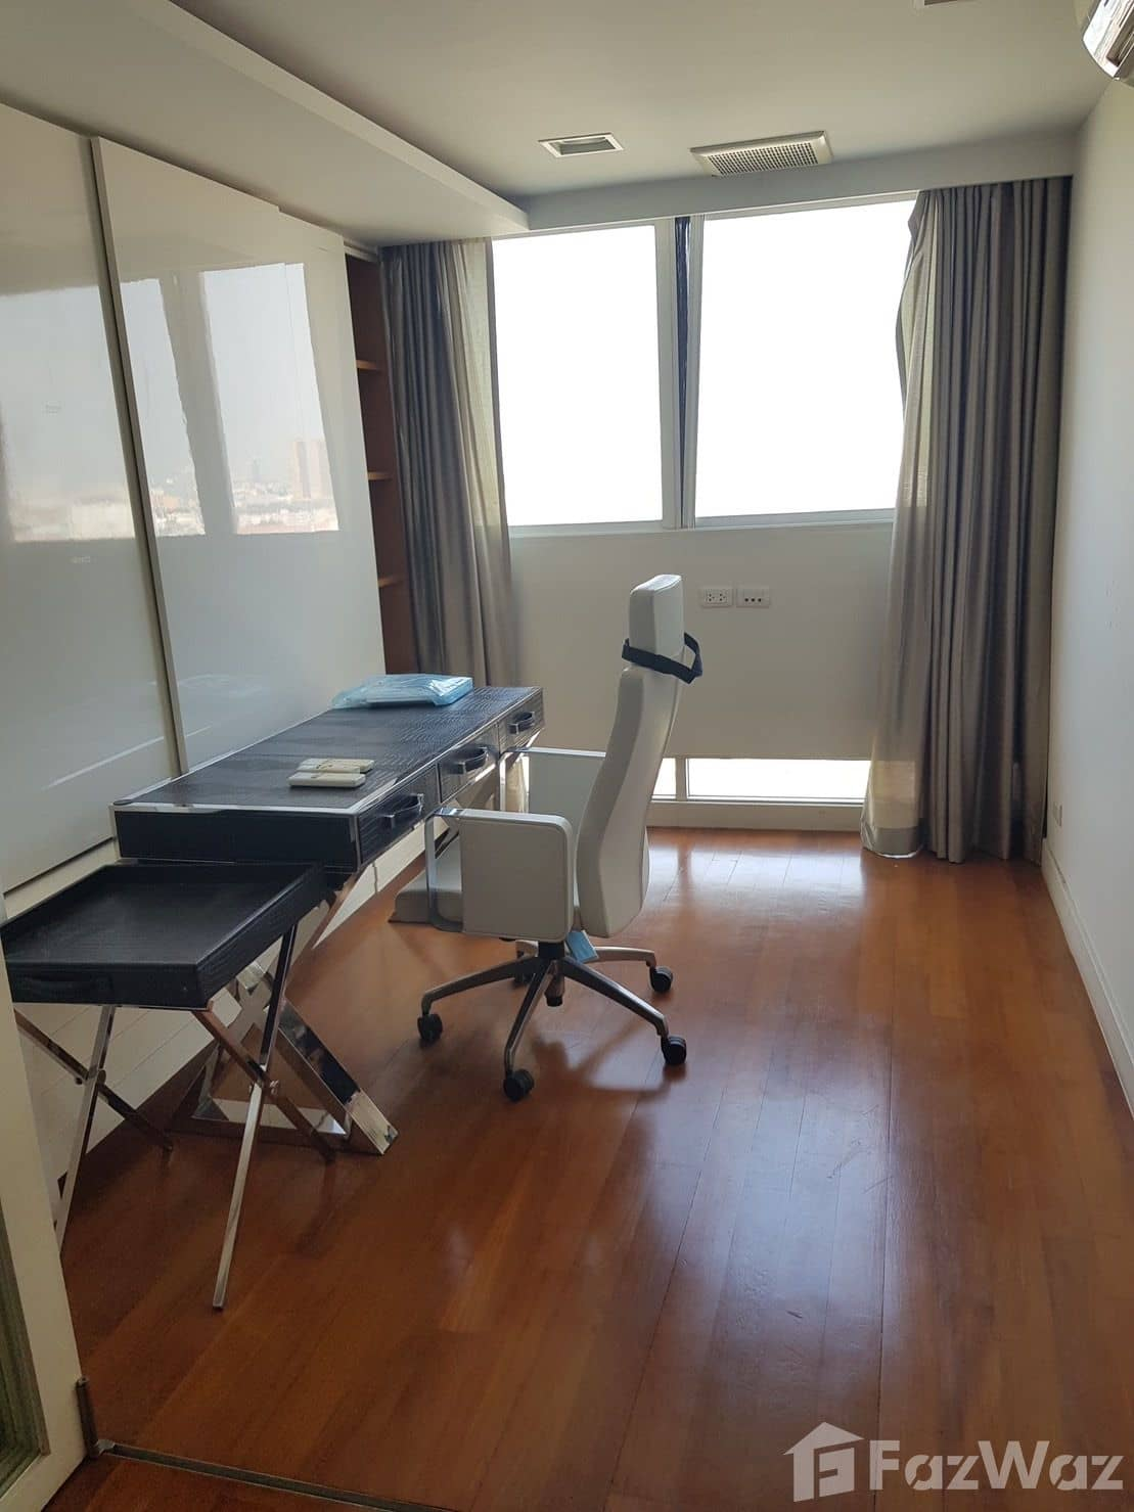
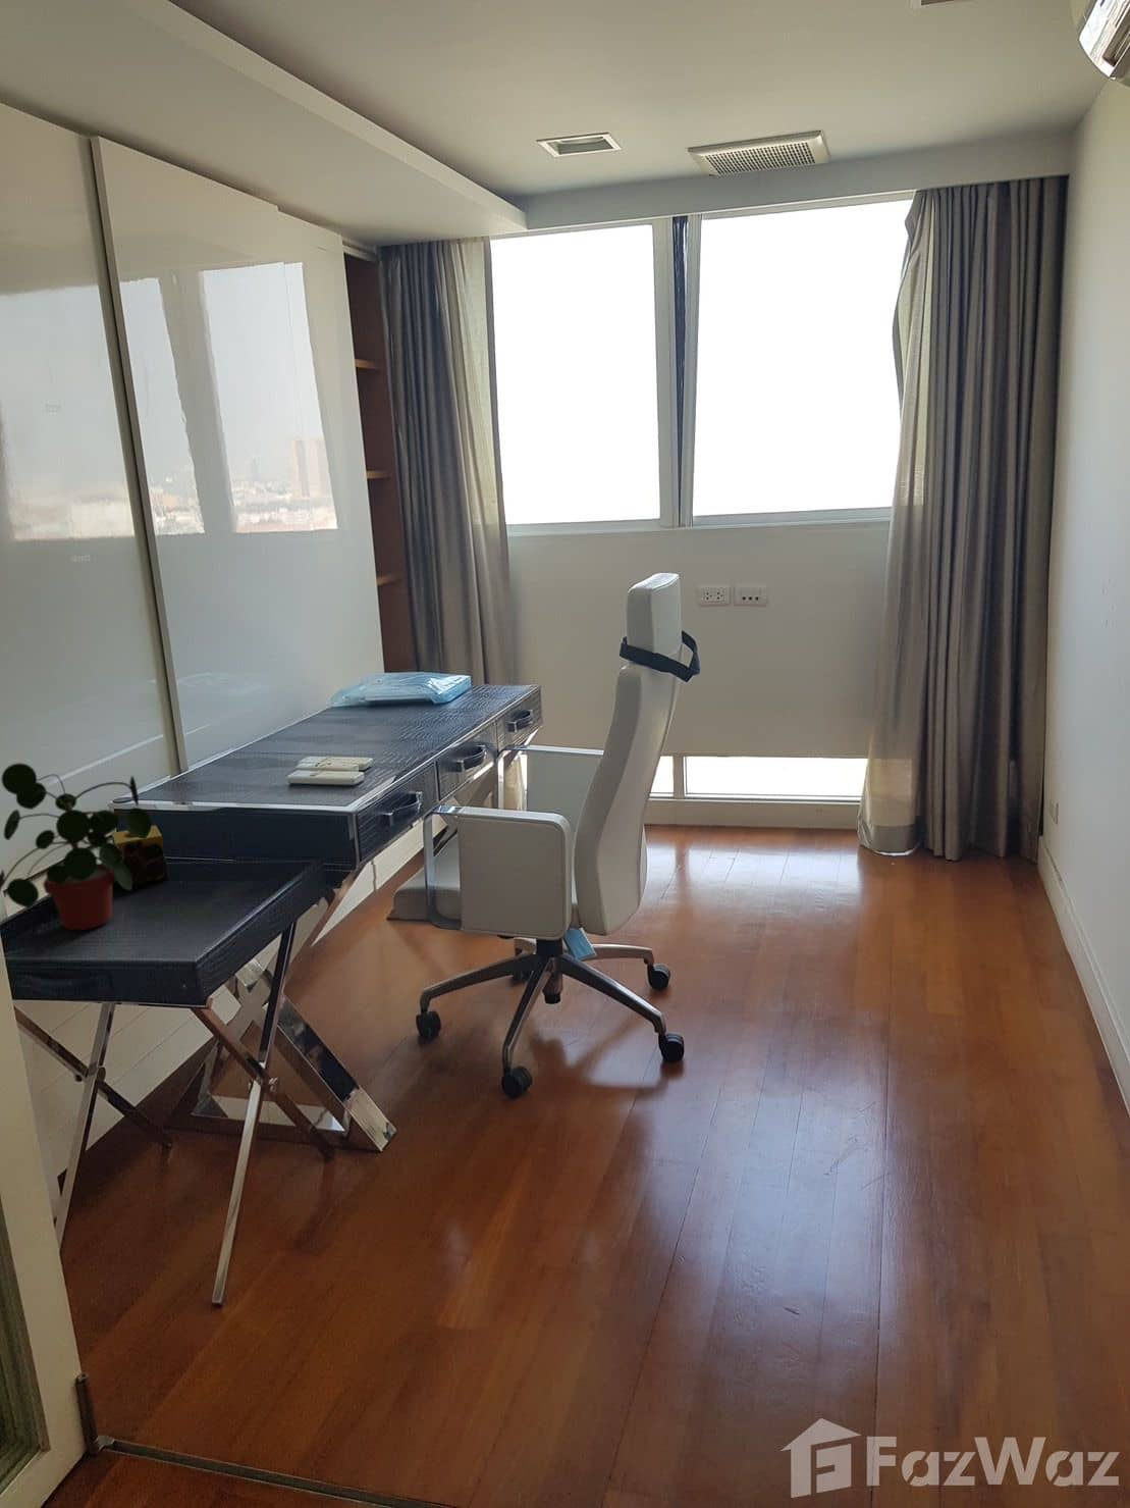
+ candle (140, 855)
+ potted plant (70, 842)
